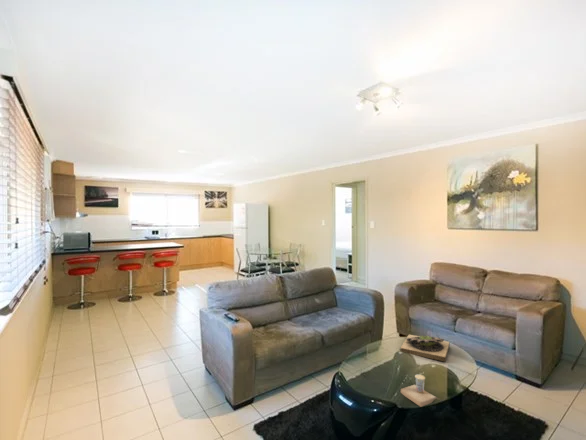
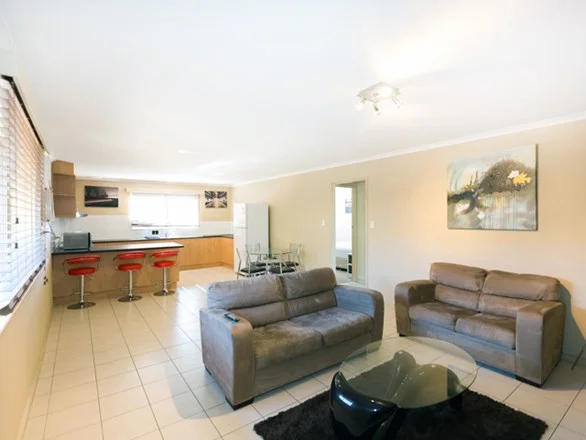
- cup (420, 386)
- succulent planter (425, 342)
